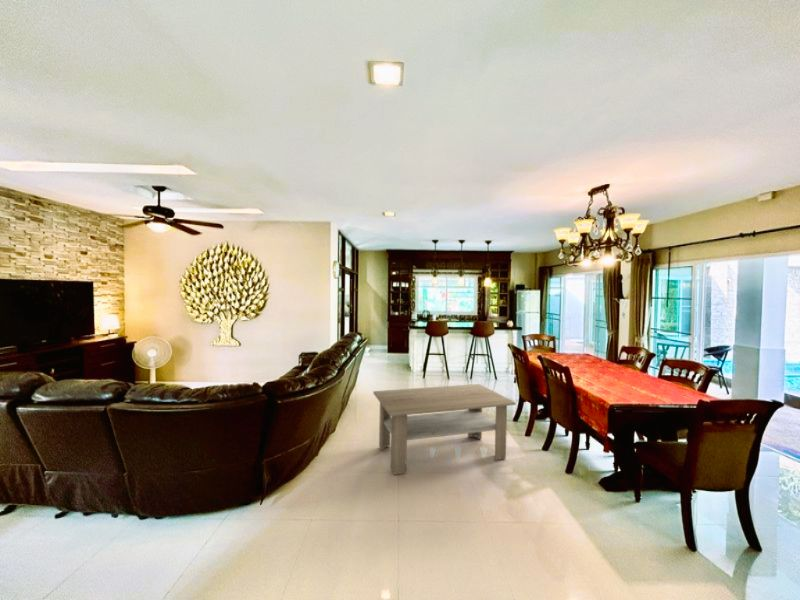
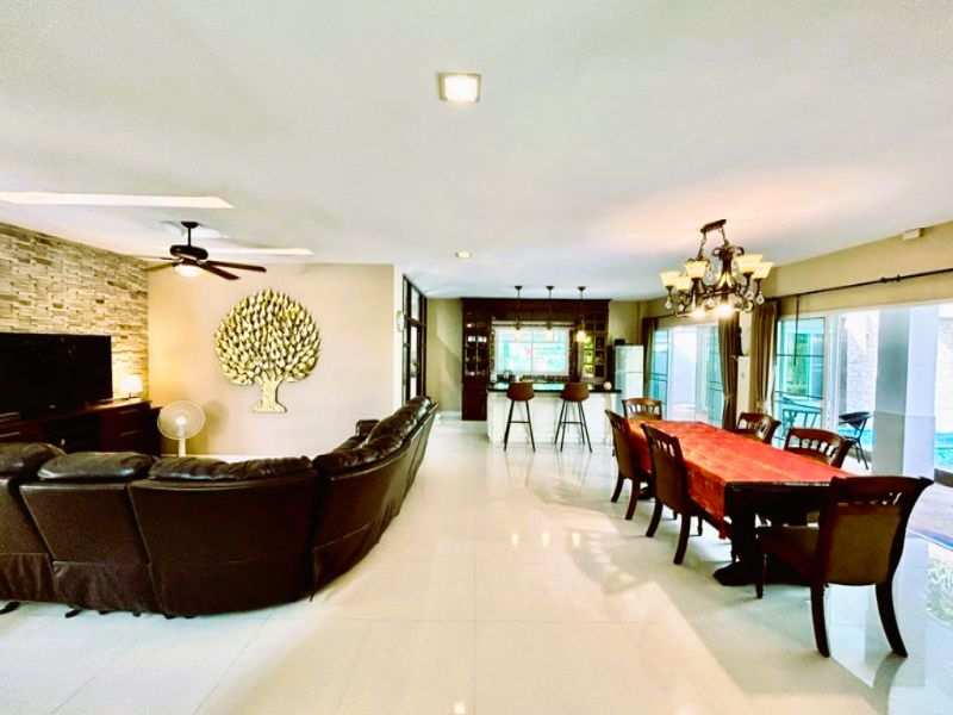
- coffee table (441, 424)
